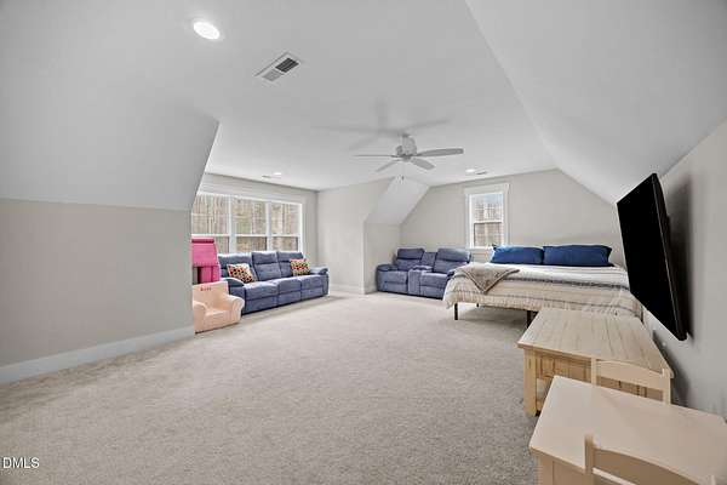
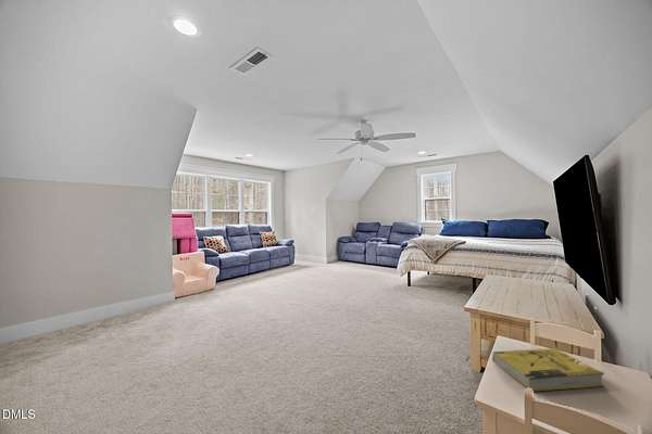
+ book (543, 366)
